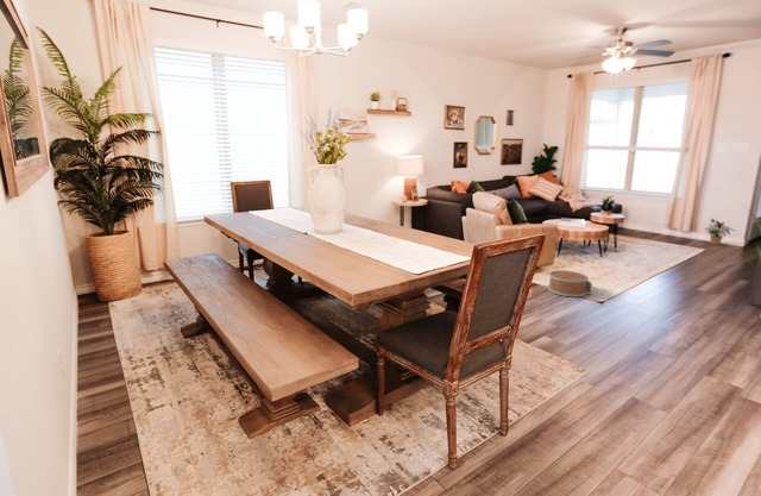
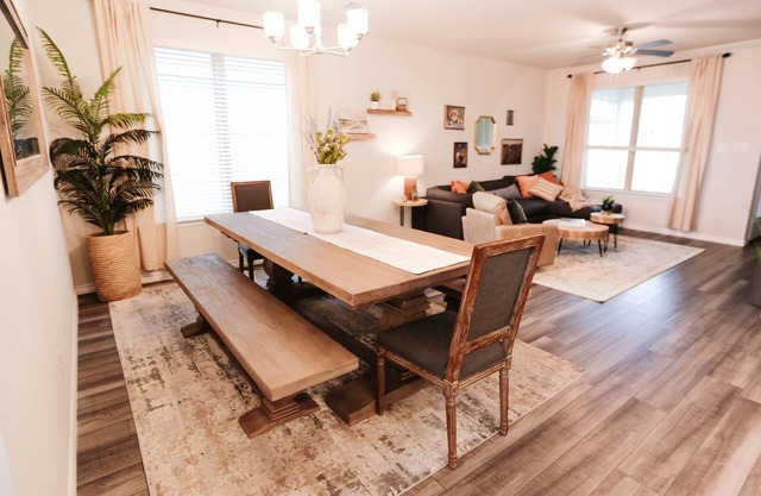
- basket (568, 282)
- potted plant (719, 232)
